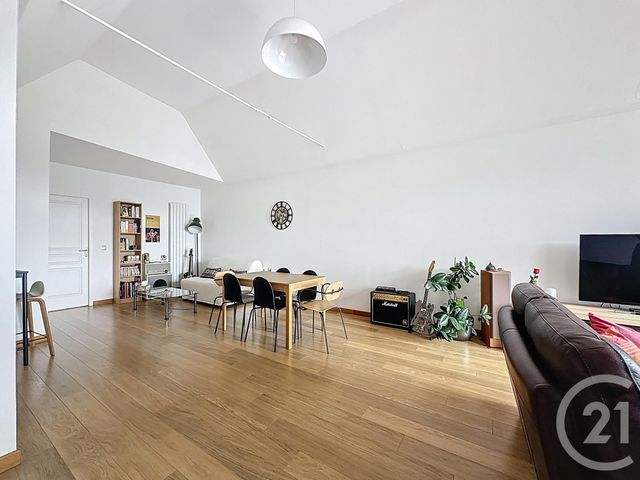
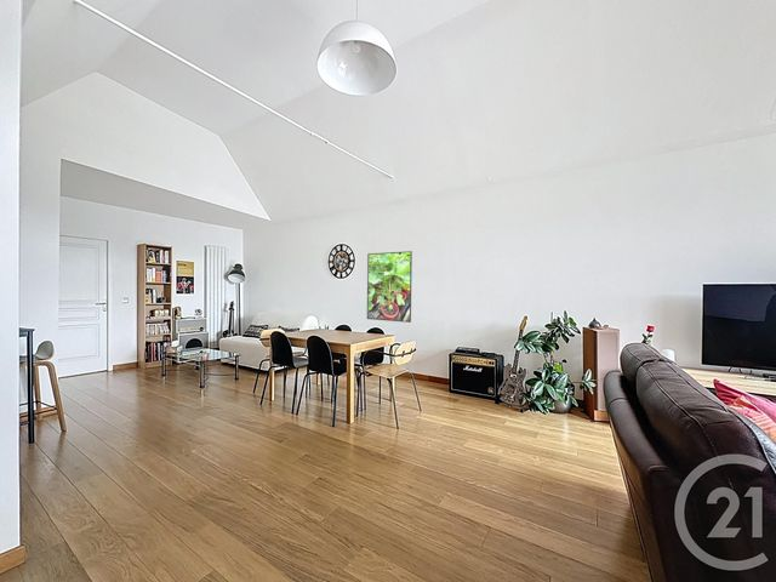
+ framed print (388, 286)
